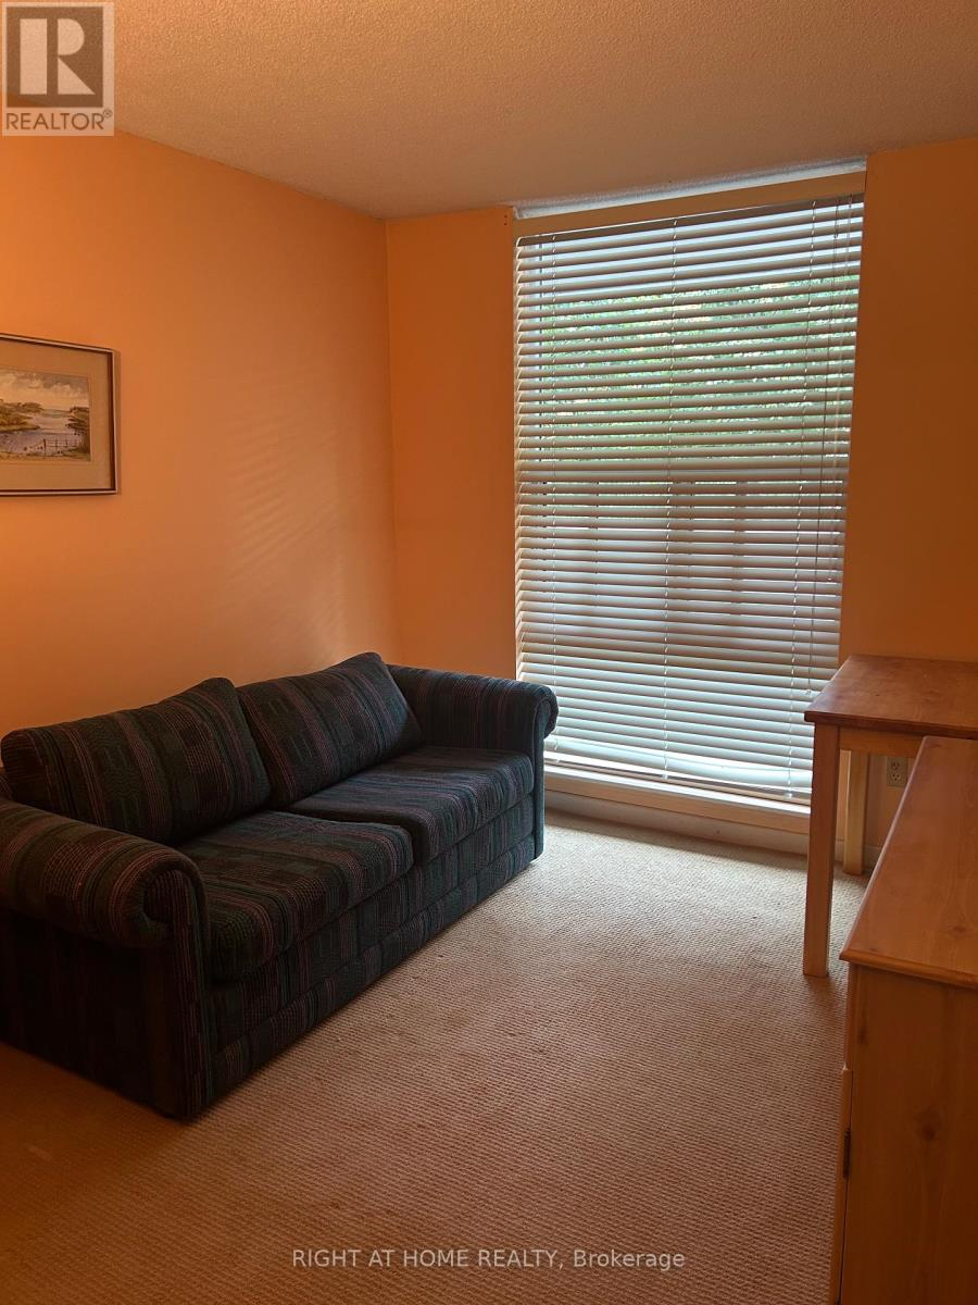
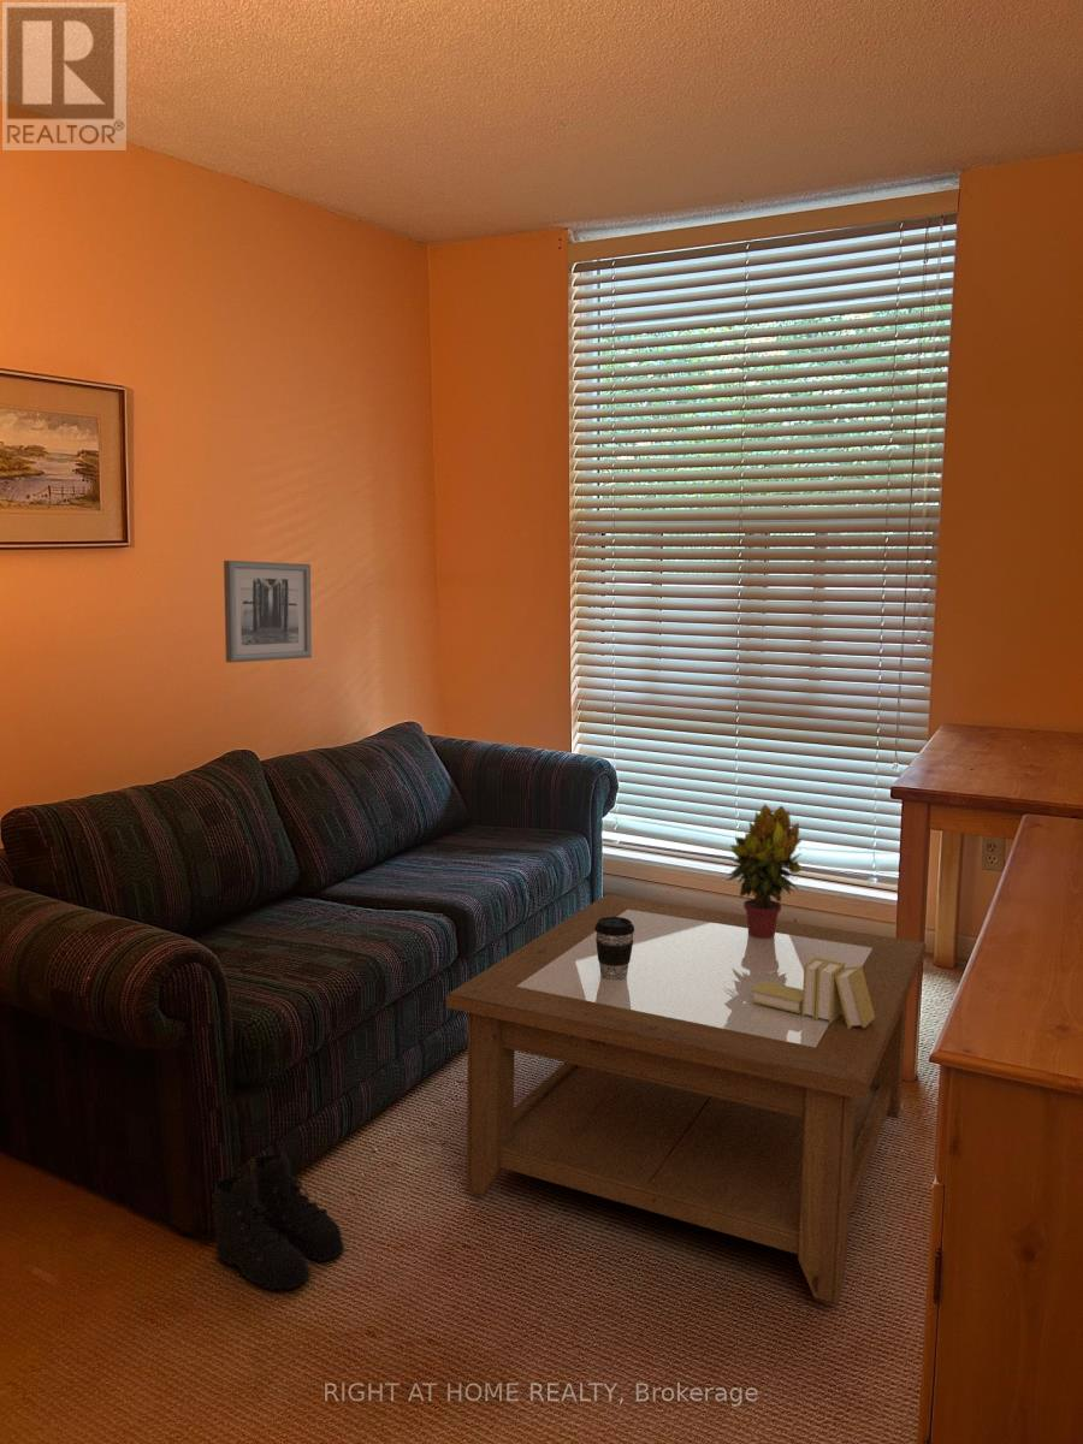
+ wall art (270, 611)
+ coffee cup (614, 947)
+ boots (277, 1212)
+ coffee table (702, 1059)
+ books (812, 986)
+ potted plant (764, 870)
